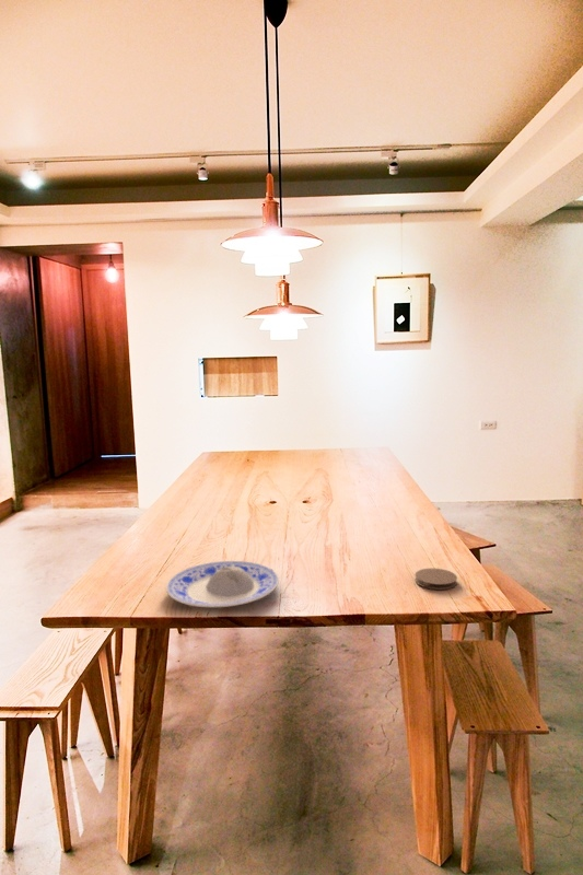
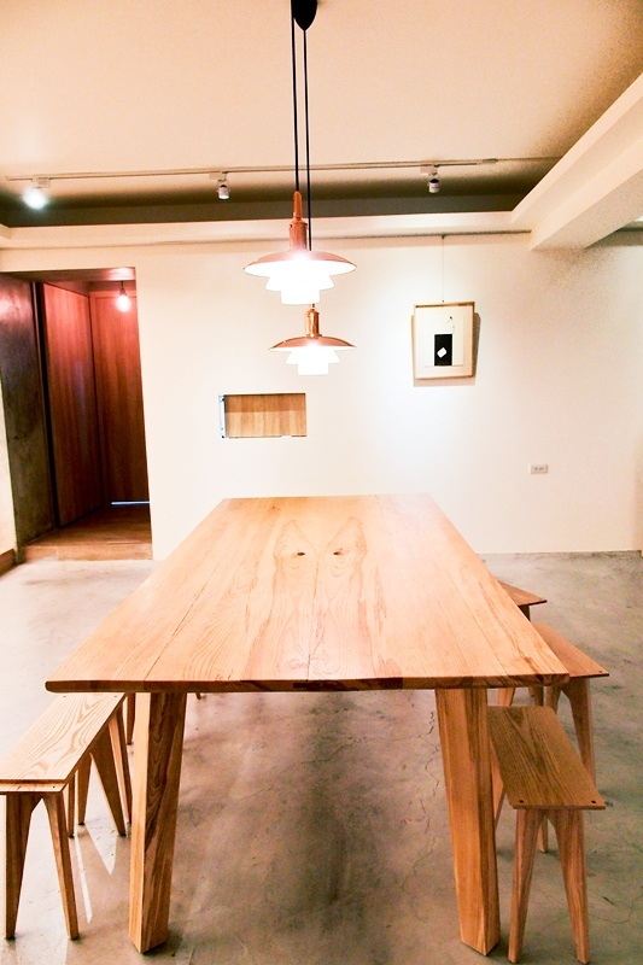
- plate (223, 581)
- coaster (435, 578)
